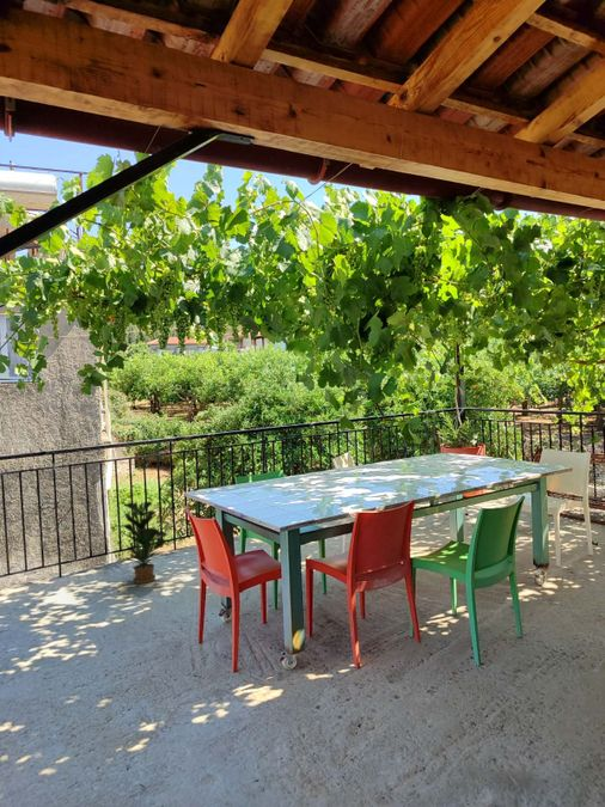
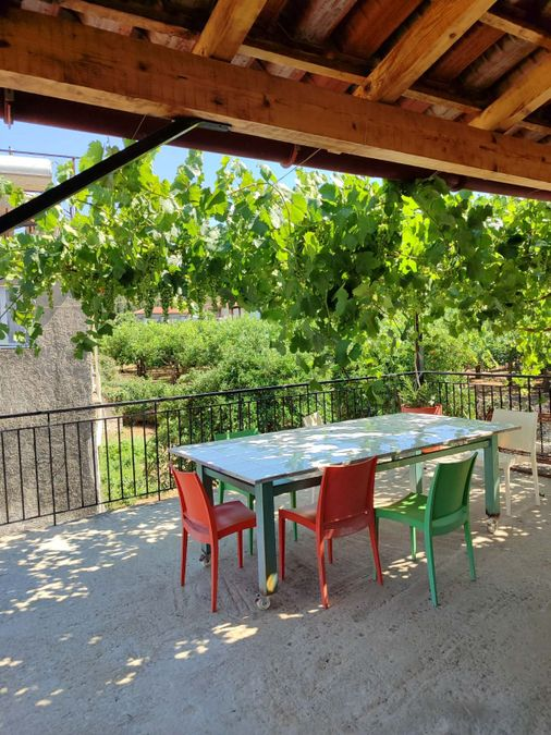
- potted plant (146, 540)
